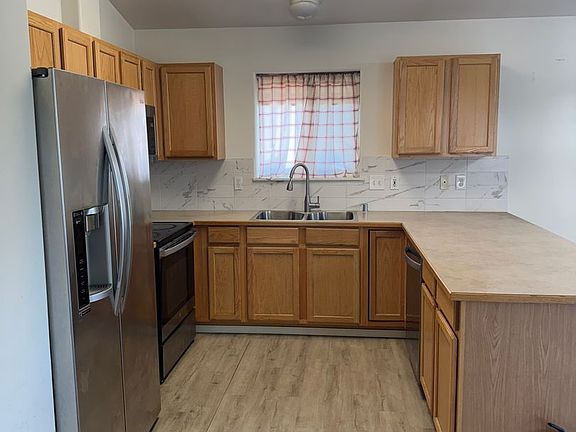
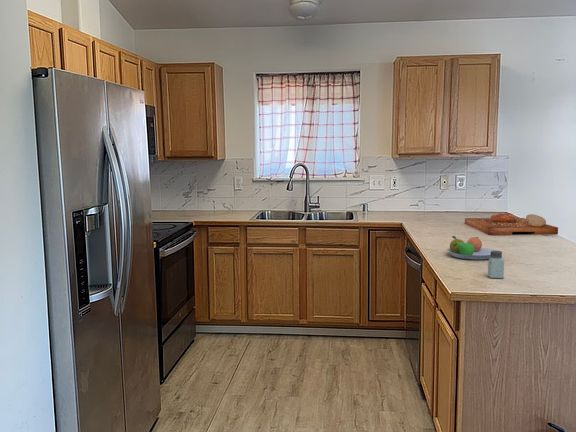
+ cutting board (507, 221)
+ saltshaker (495, 264)
+ fruit bowl (470, 246)
